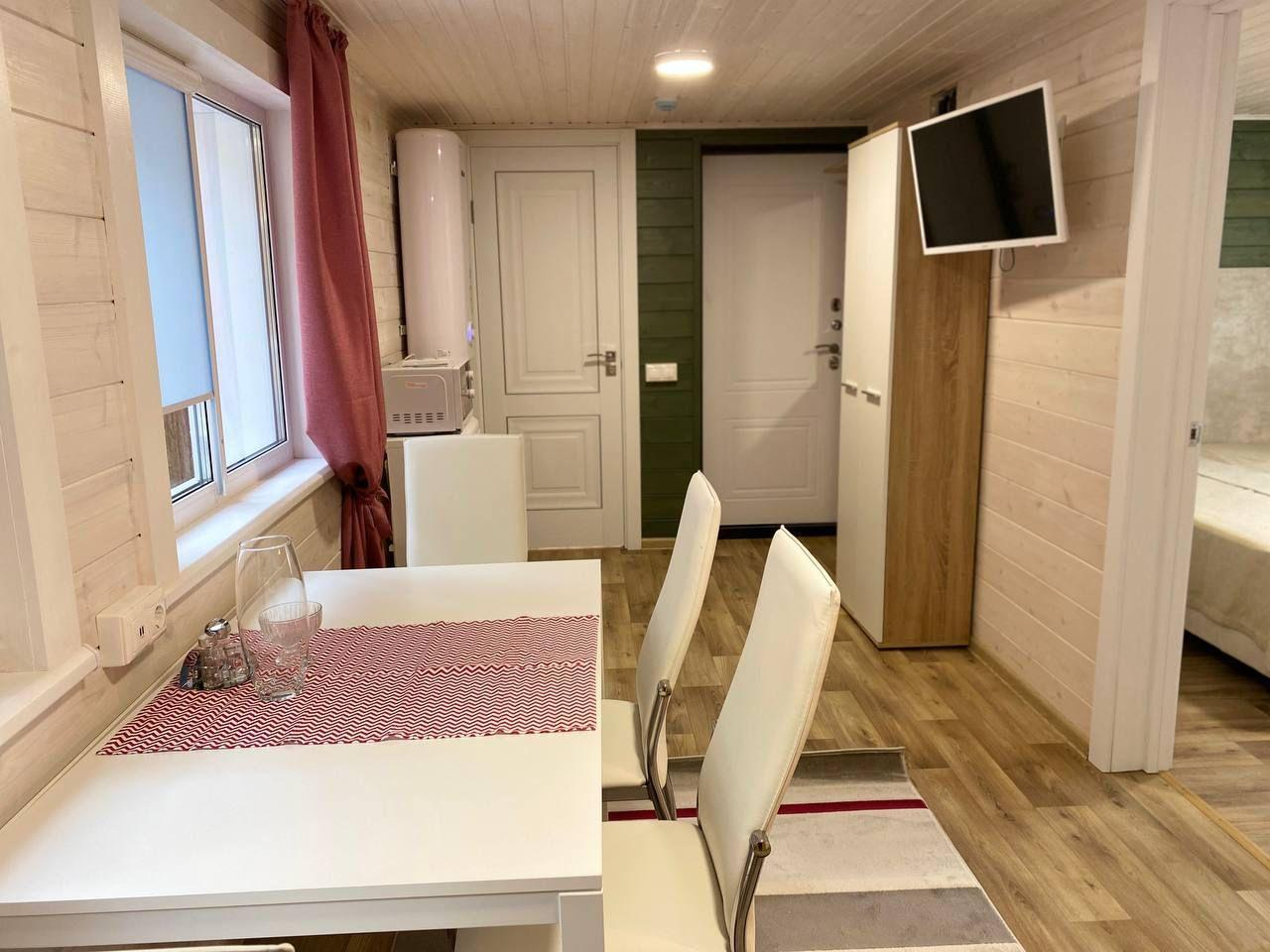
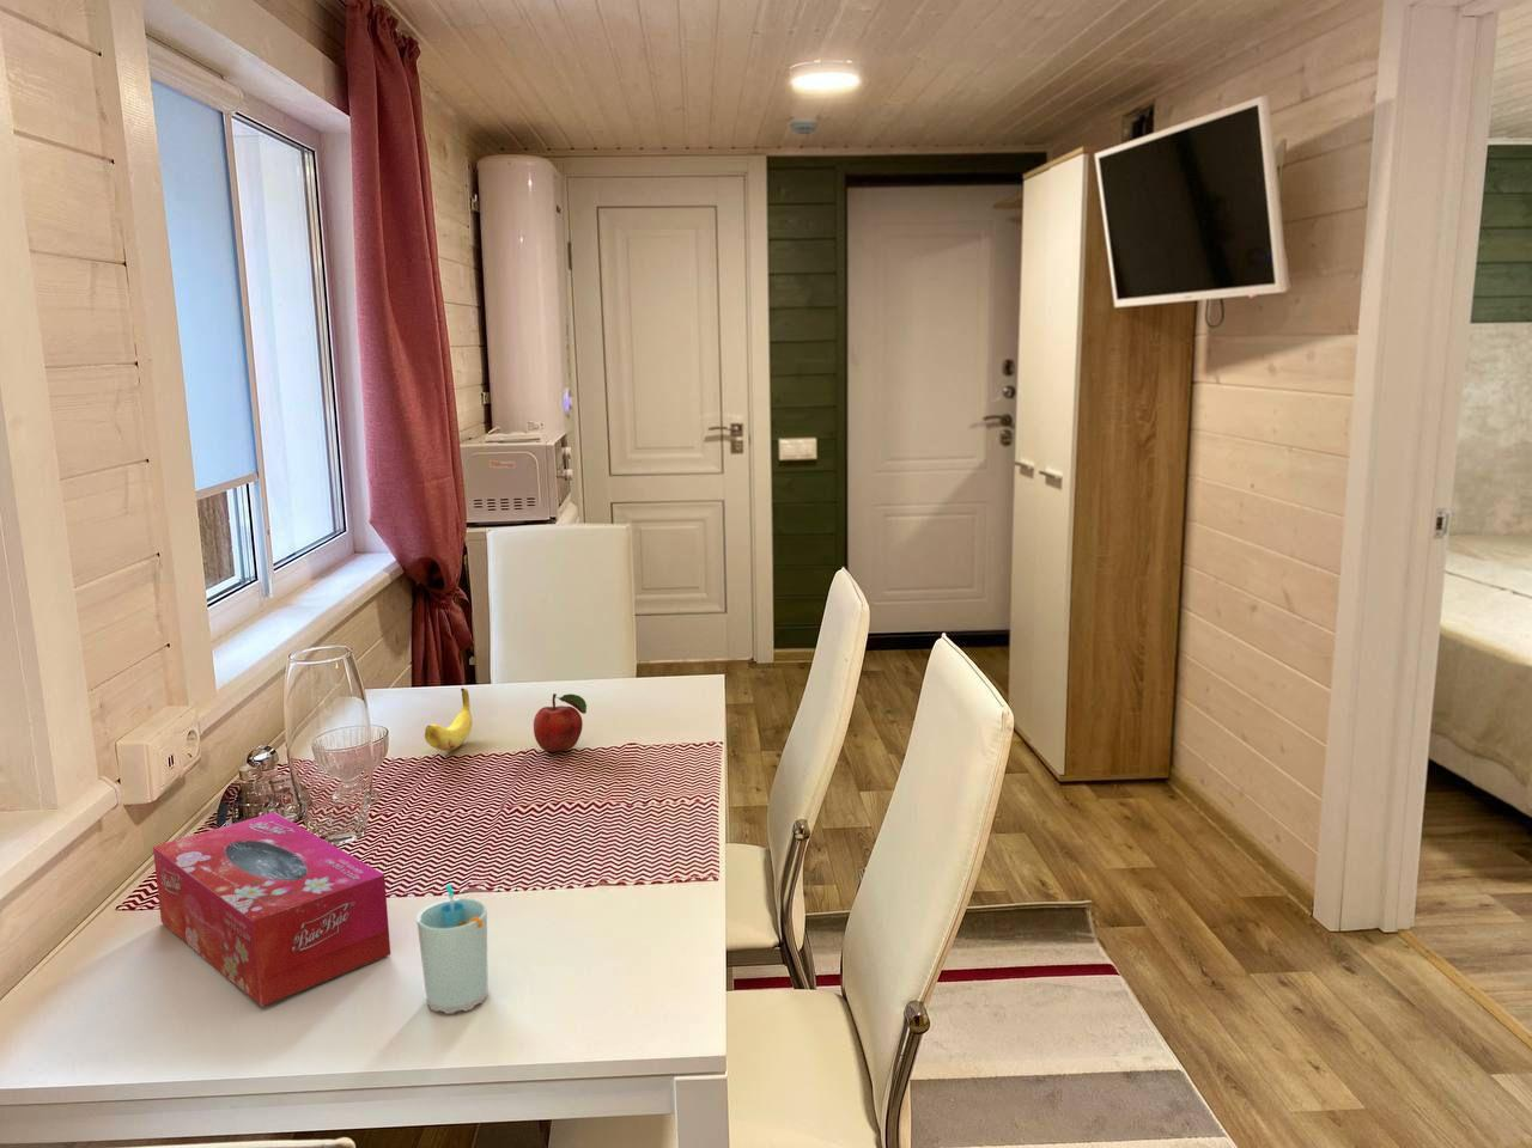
+ fruit (560, 721)
+ tissue box (268, 898)
+ cup (455, 945)
+ banana (450, 726)
